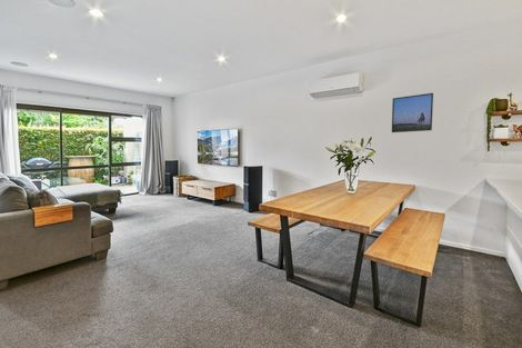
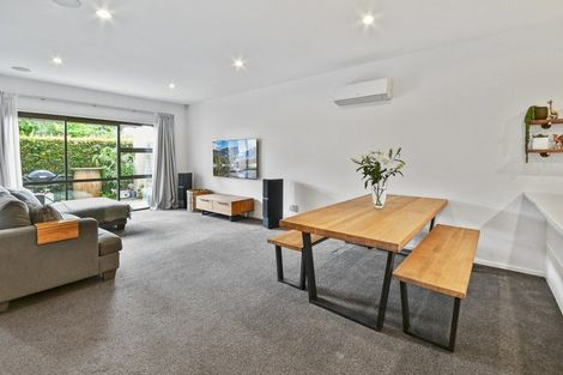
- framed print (411, 113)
